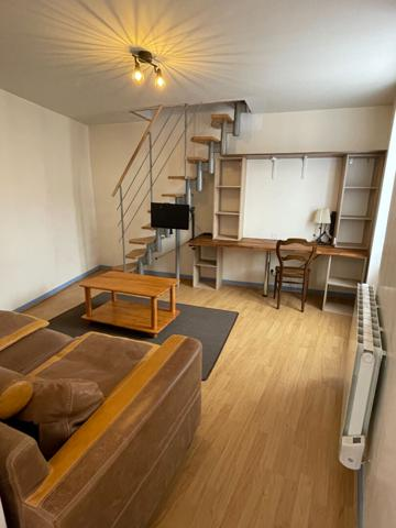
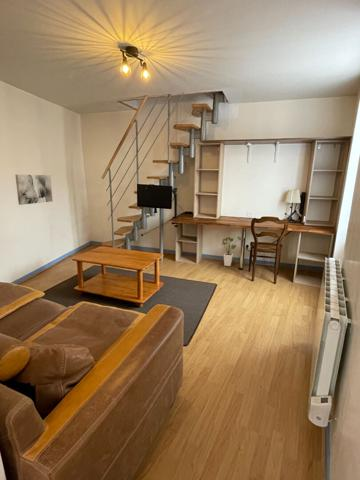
+ wall art (35, 189)
+ house plant (230, 250)
